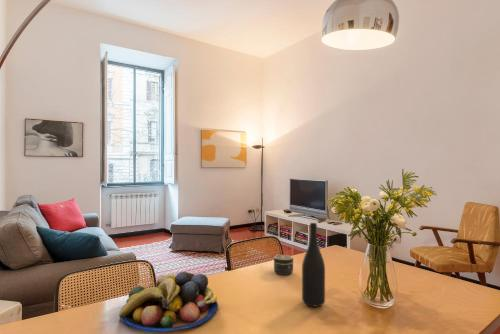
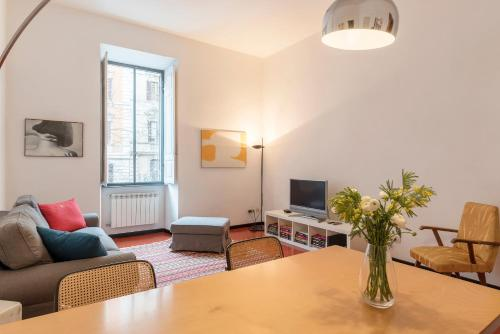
- wine bottle (313, 263)
- jar (283, 264)
- fruit bowl (171, 292)
